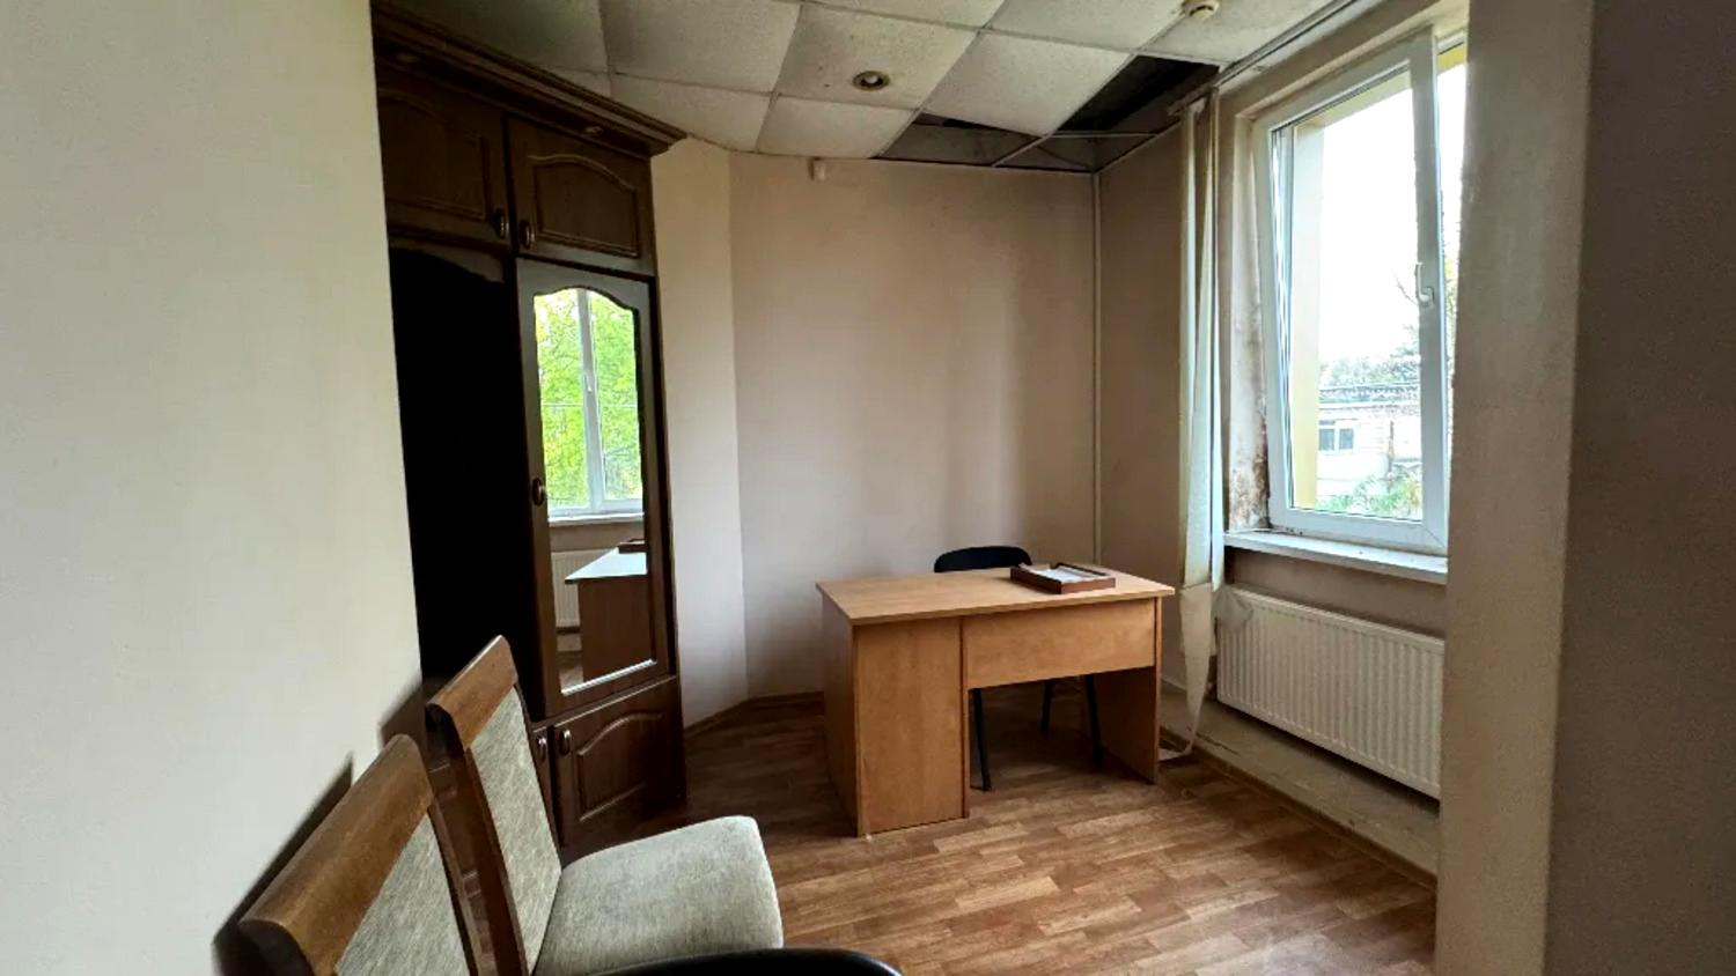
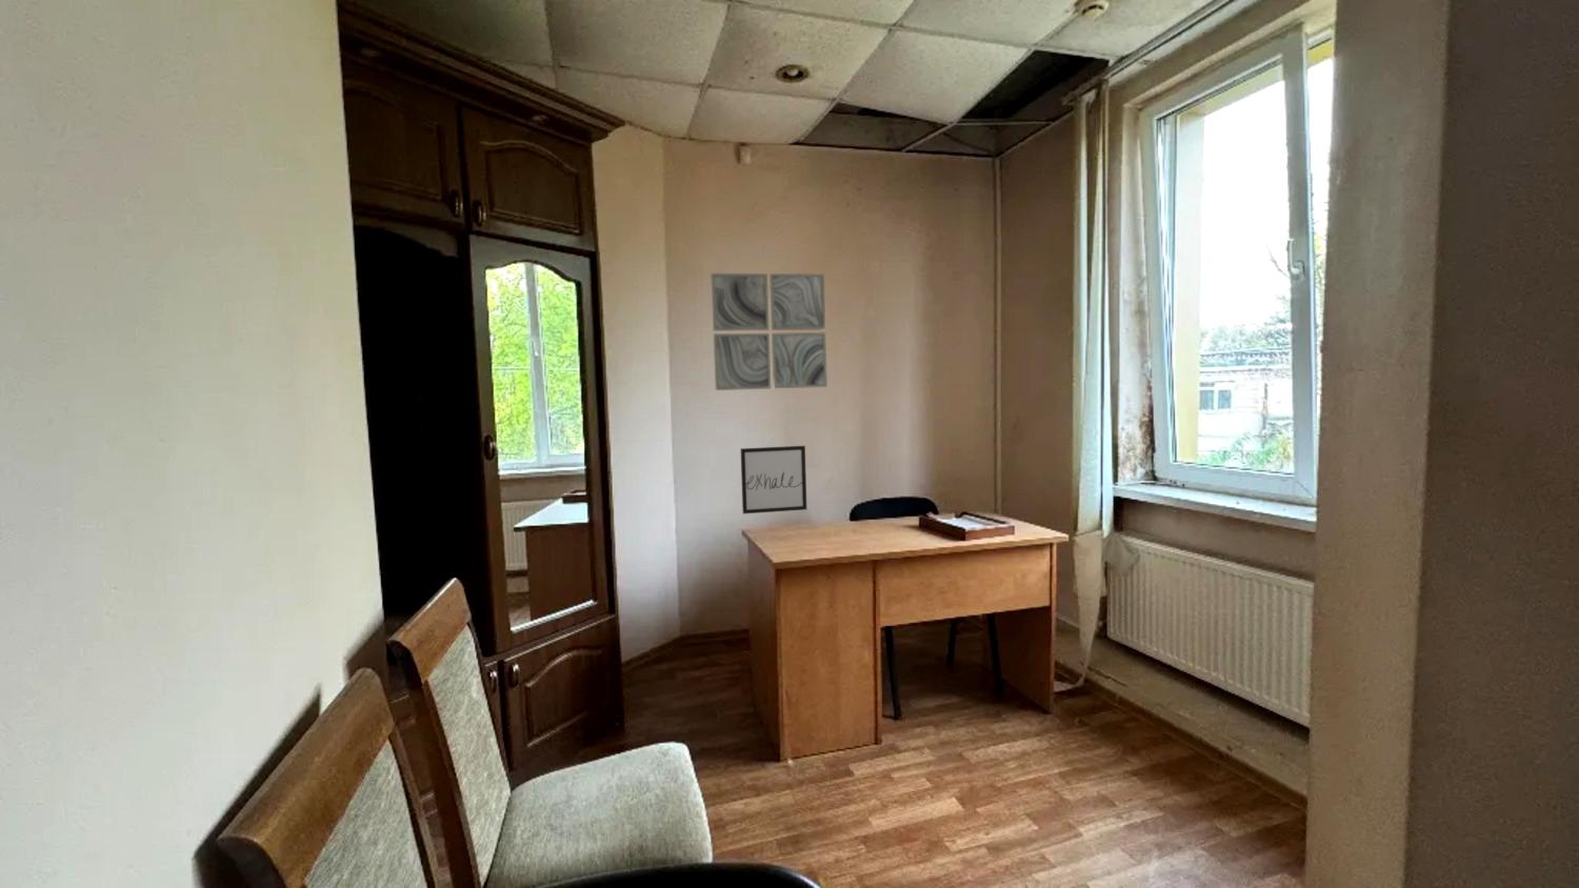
+ wall art (773, 479)
+ wall art (769, 330)
